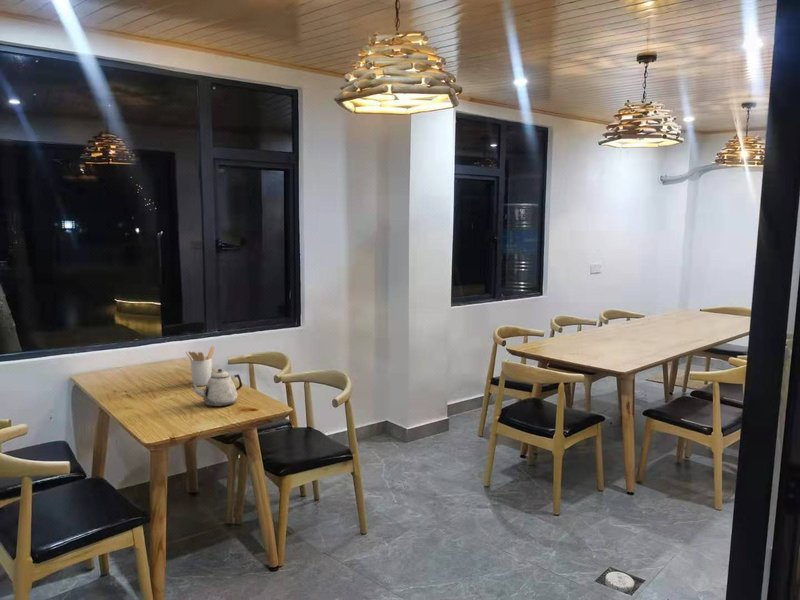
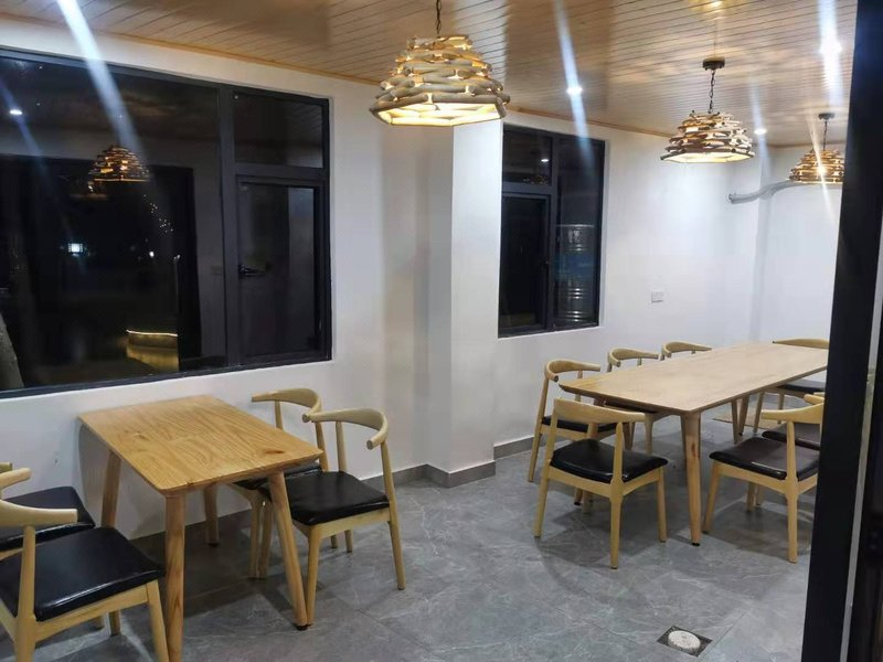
- teapot (217, 386)
- utensil holder (199, 366)
